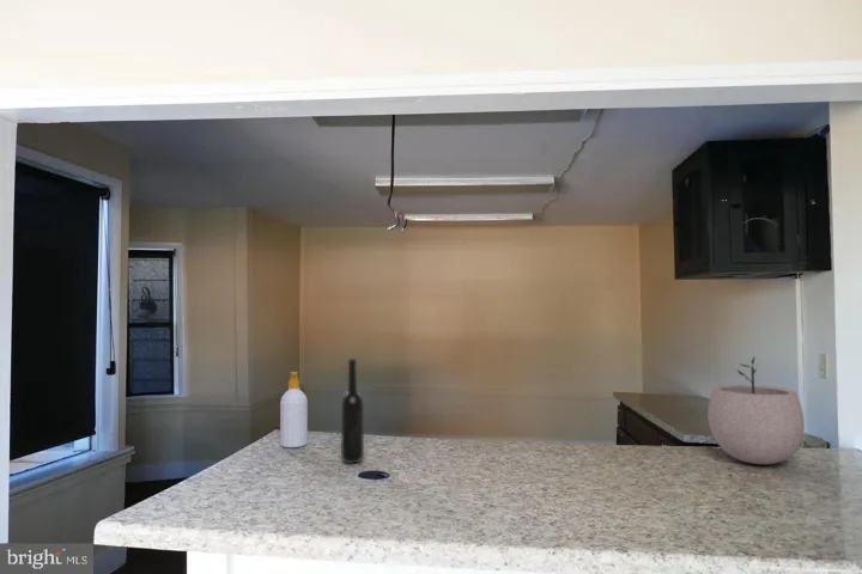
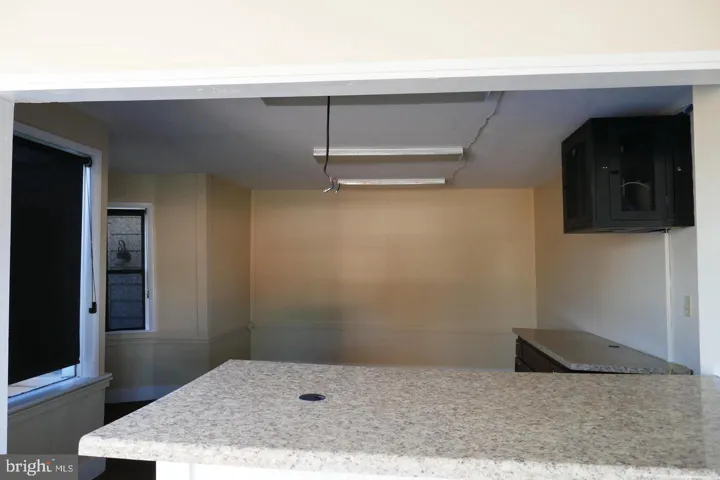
- soap bottle (293, 408)
- bottle (352, 409)
- plant pot (753, 409)
